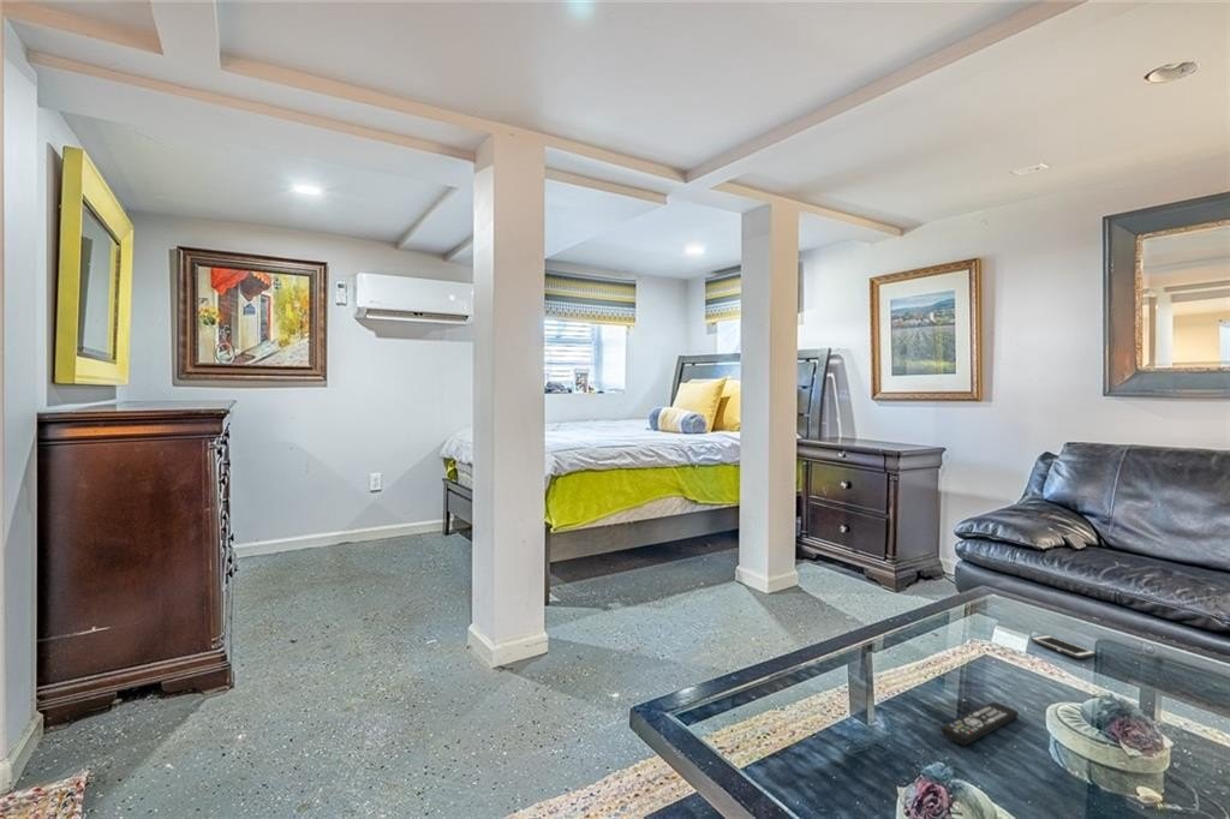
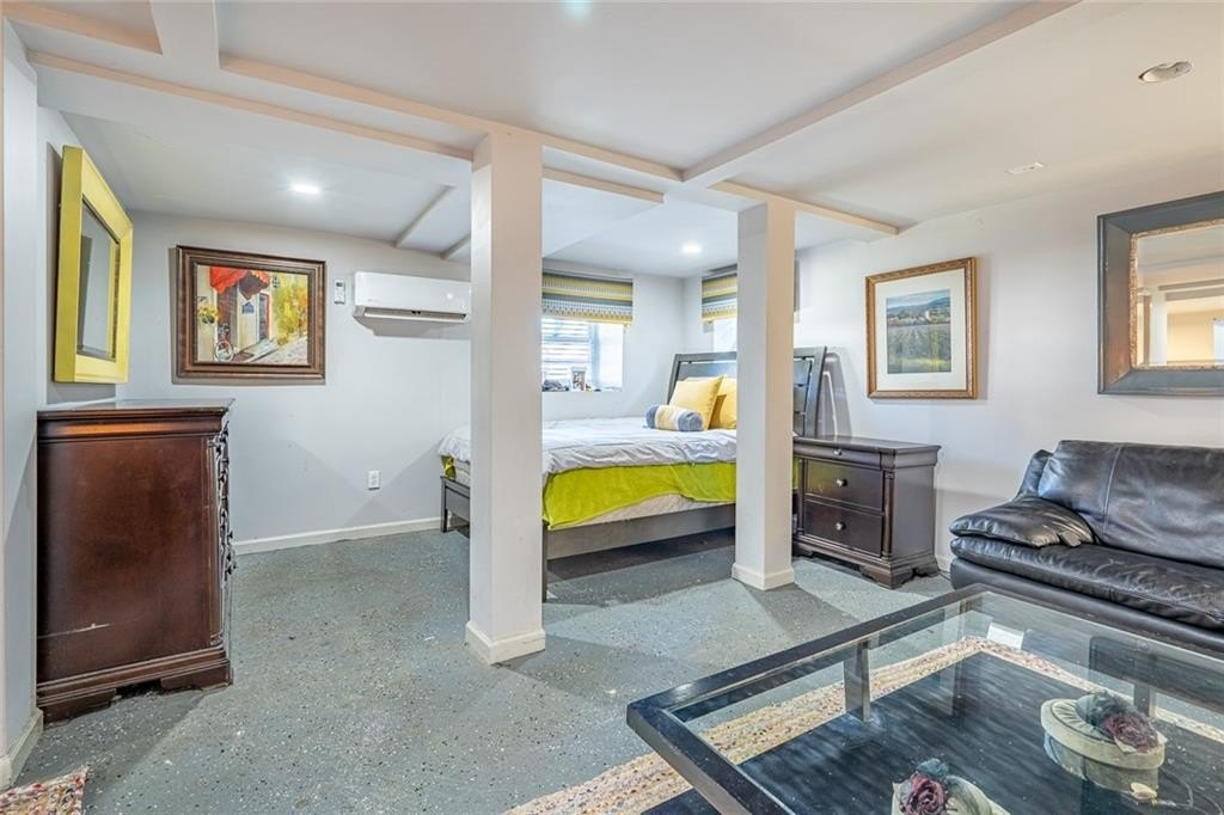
- cell phone (1062, 646)
- remote control (980, 722)
